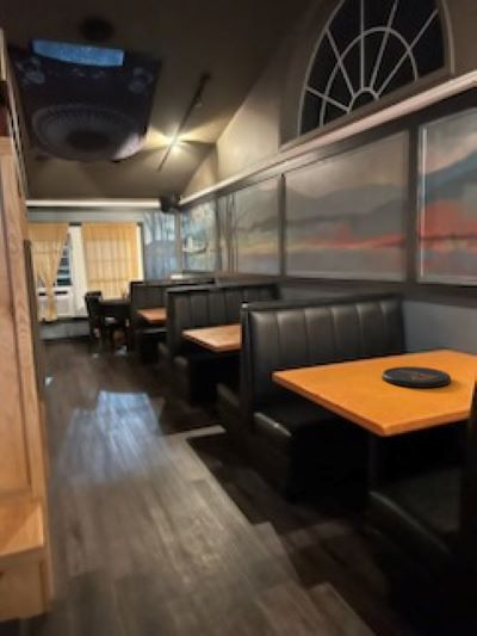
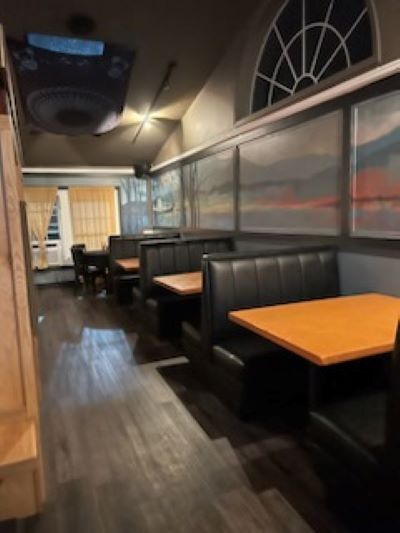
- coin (415, 376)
